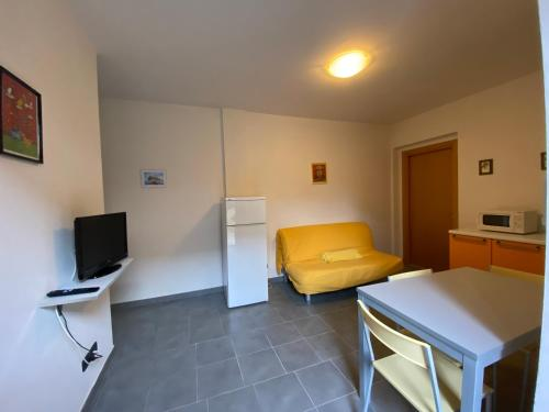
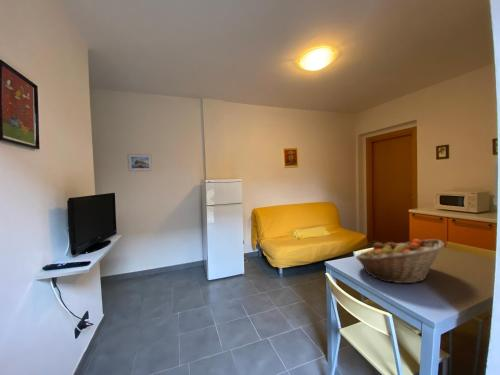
+ fruit basket (398, 256)
